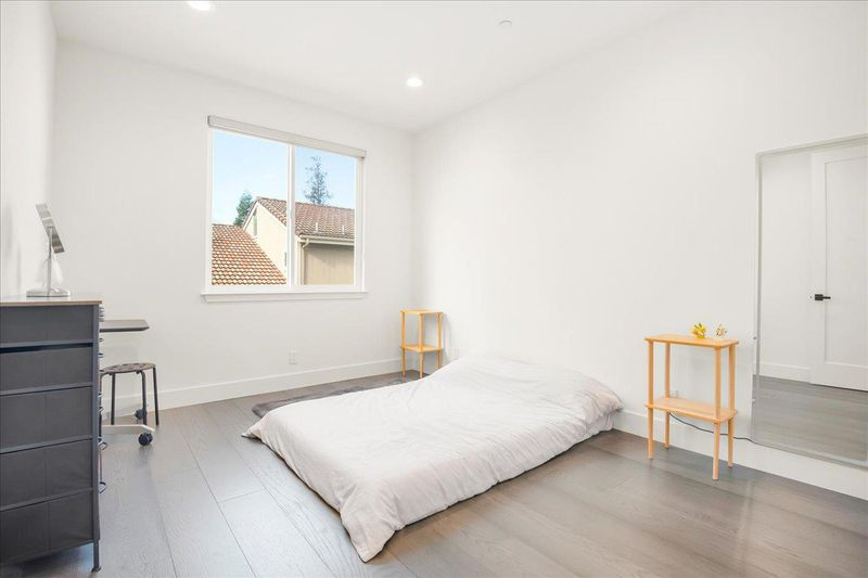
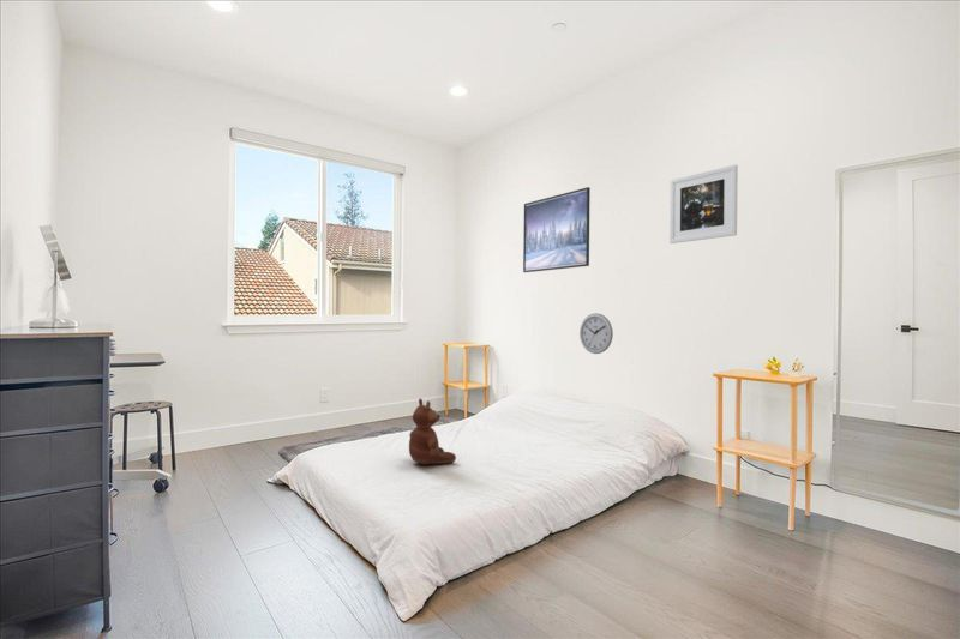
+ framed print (554, 233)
+ teddy bear (431, 430)
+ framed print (701, 206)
+ wall clock (595, 333)
